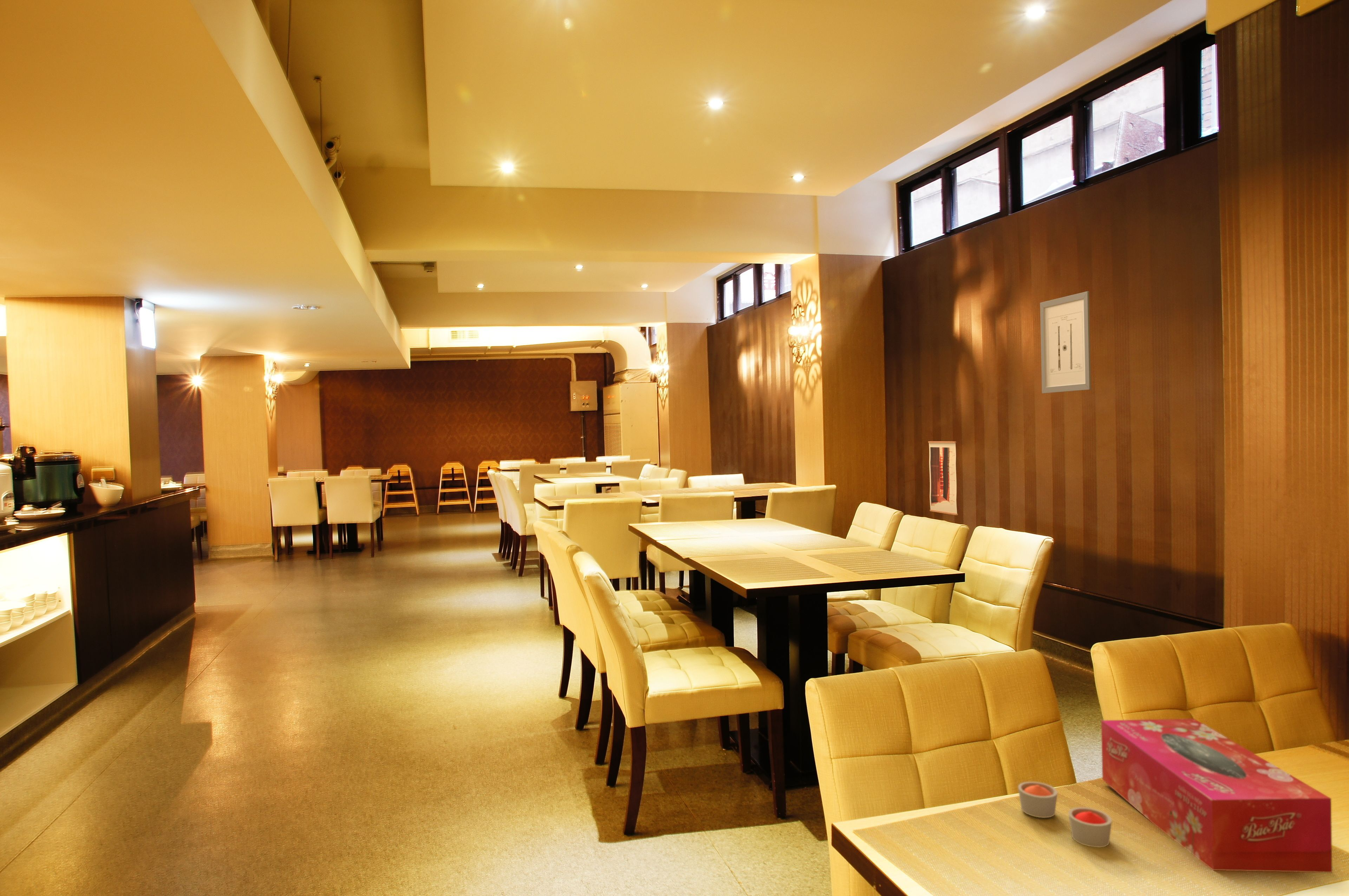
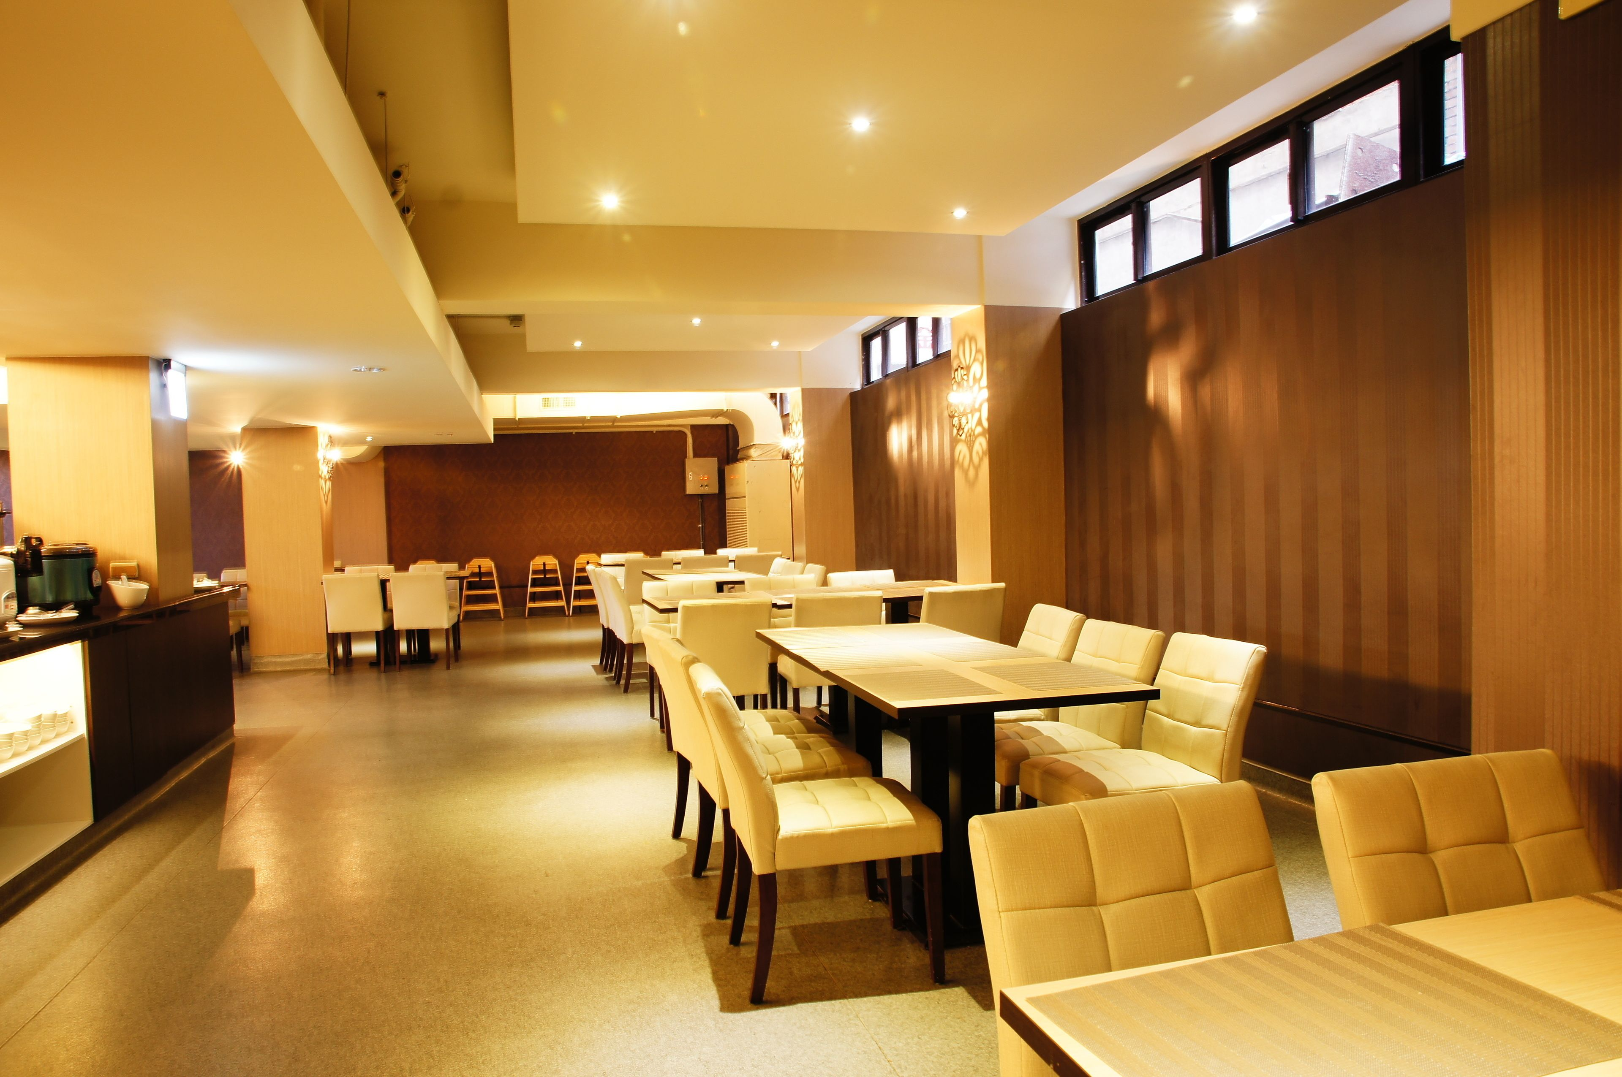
- tissue box (1202, 787)
- wall art (943, 477)
- wall art (1064, 344)
- candle (1068, 811)
